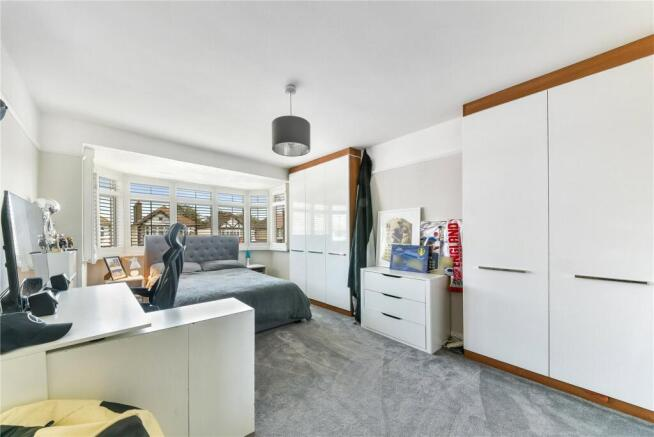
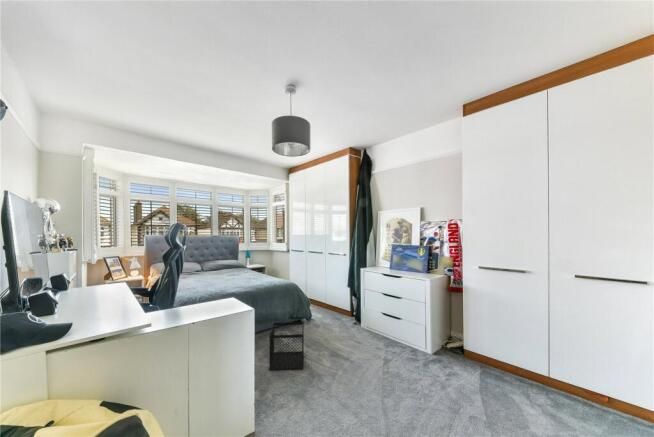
+ wastebasket (287, 344)
